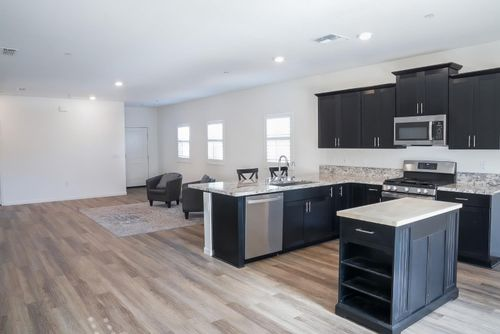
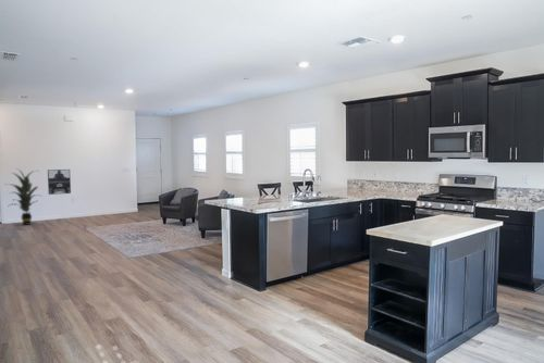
+ indoor plant (23, 196)
+ wall art (59, 182)
